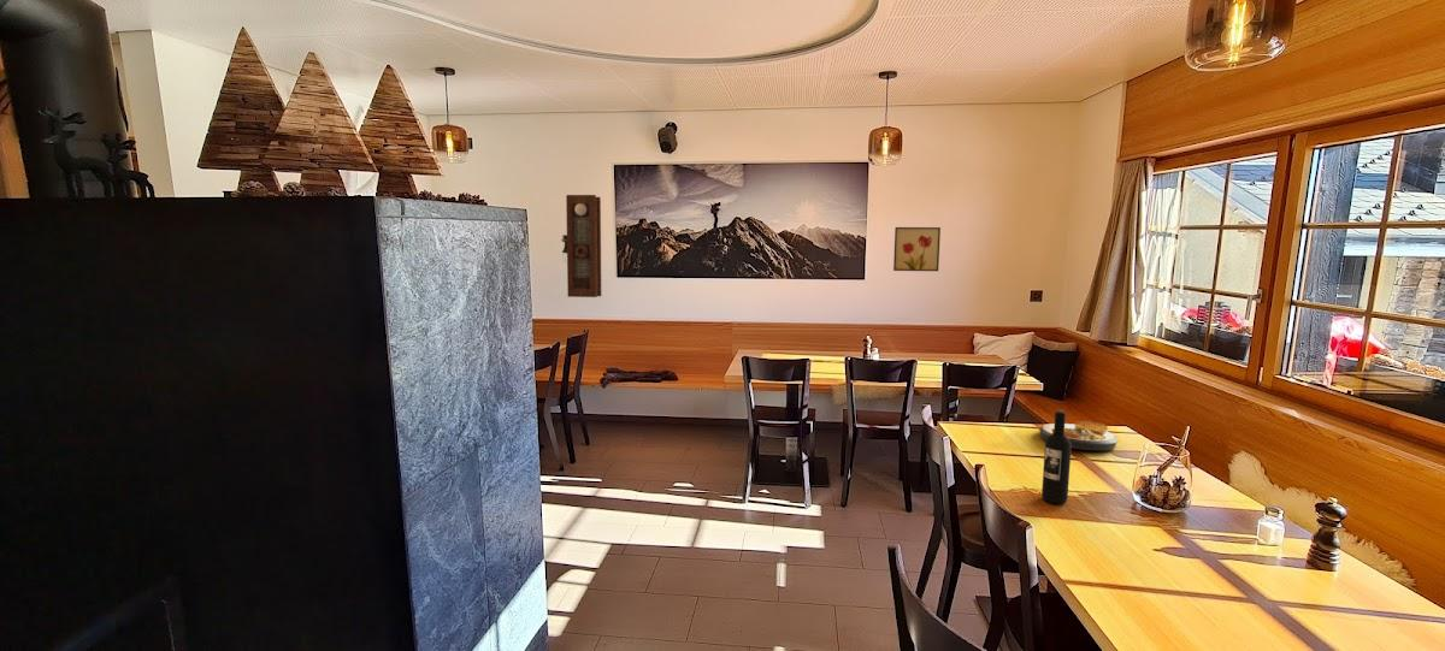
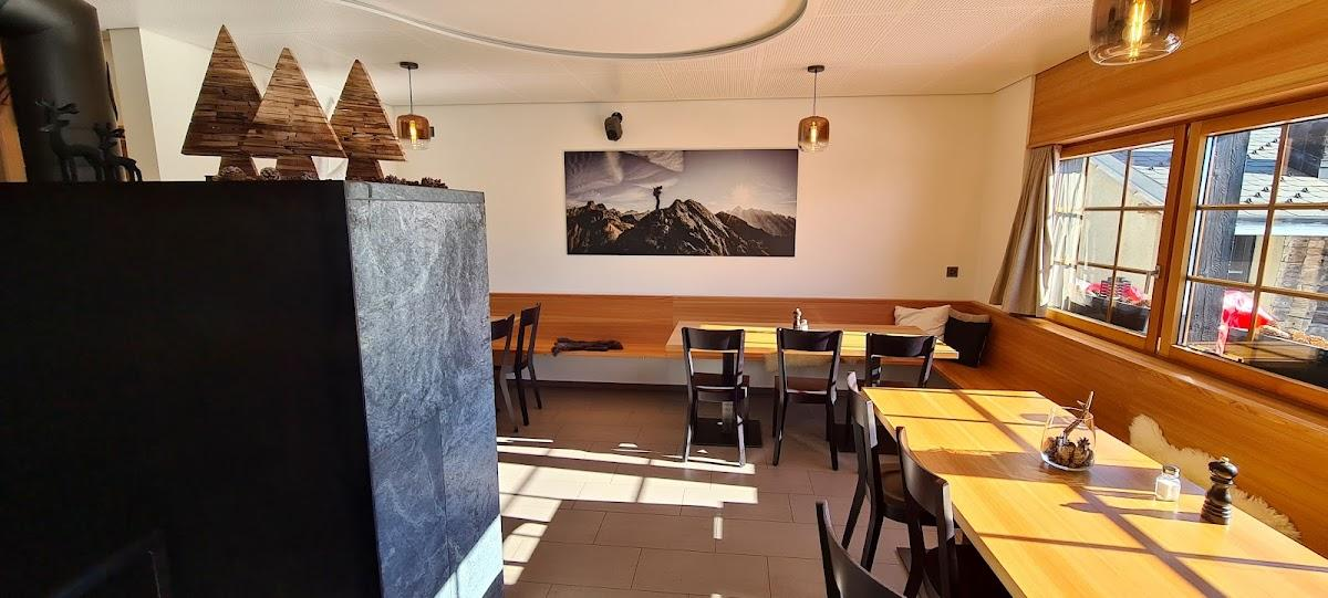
- wall art (916, 249)
- wine bottle (1057, 455)
- plate (1077, 433)
- pendulum clock (579, 245)
